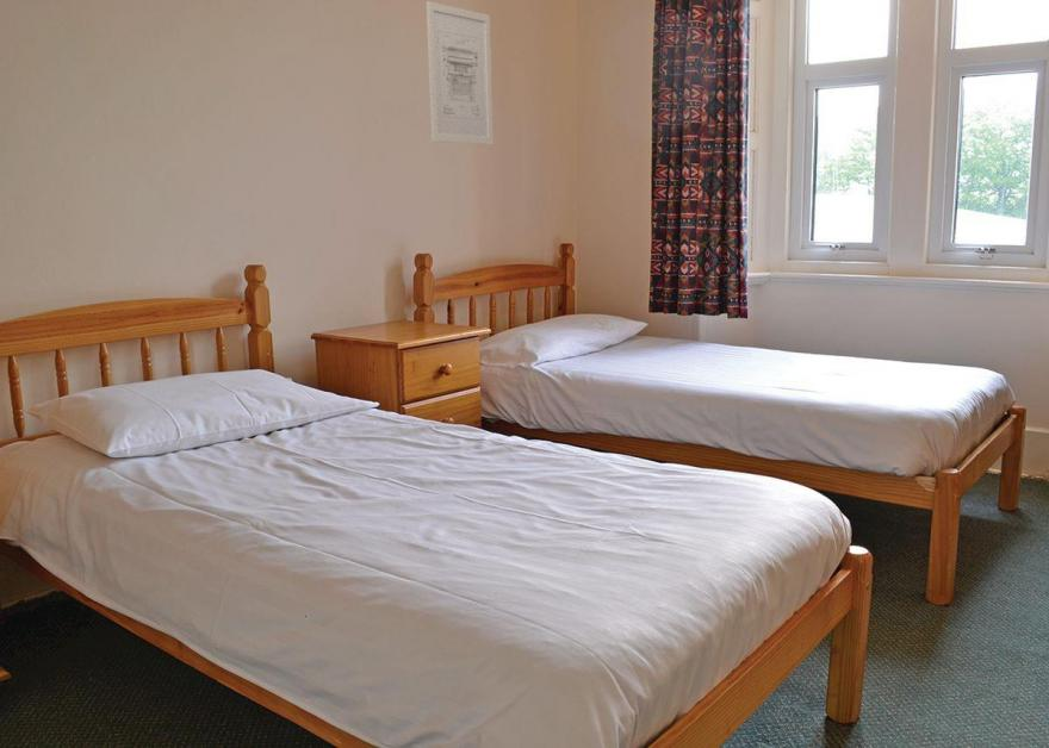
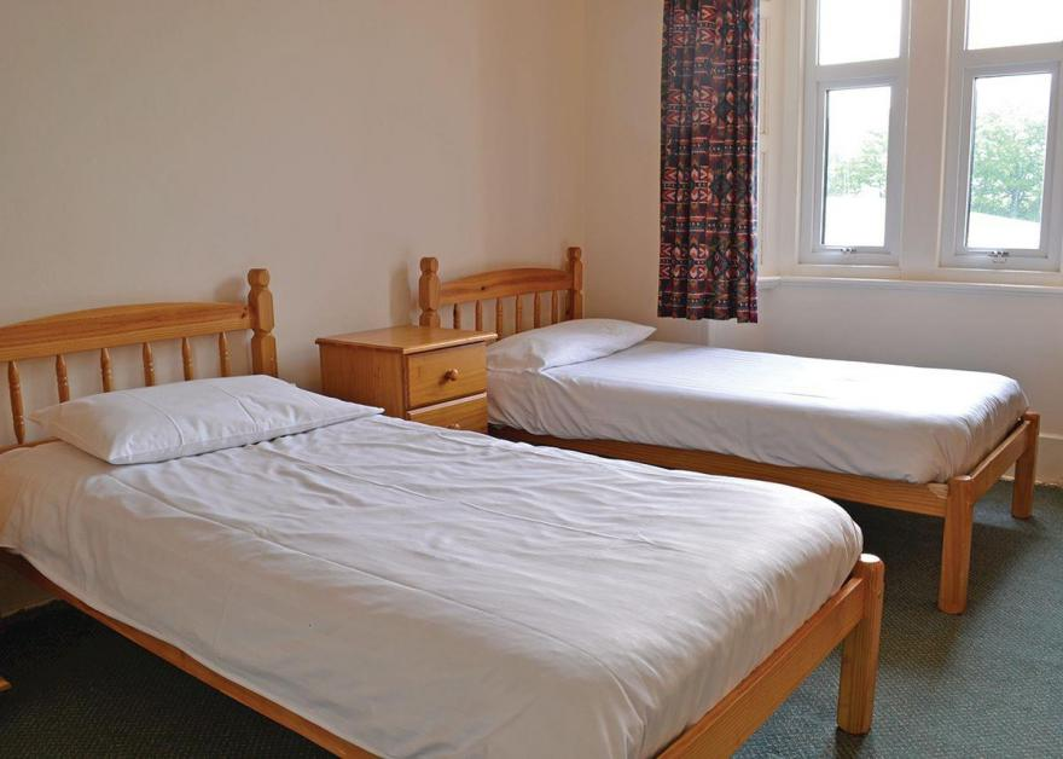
- wall art (461, 76)
